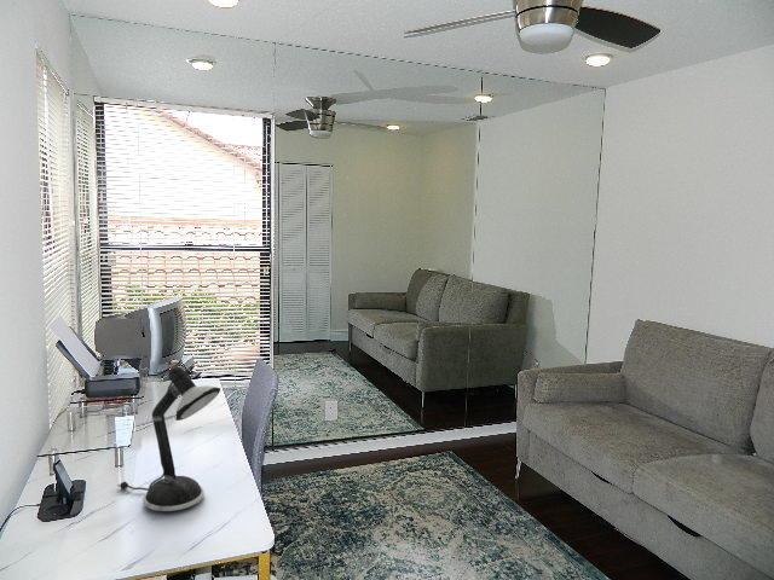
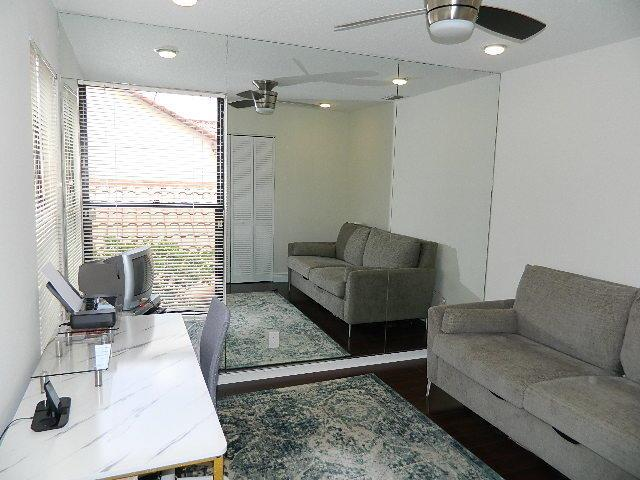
- desk lamp (167, 434)
